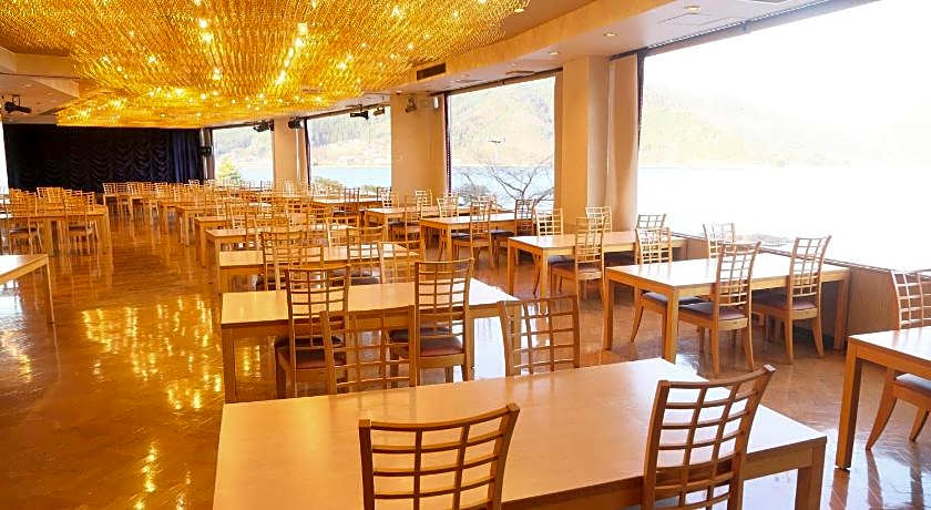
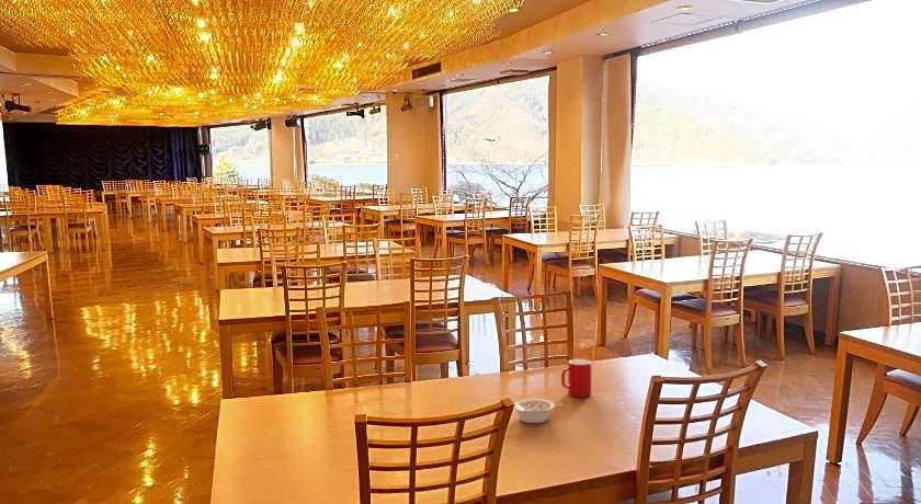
+ legume (535, 410)
+ cup (575, 378)
